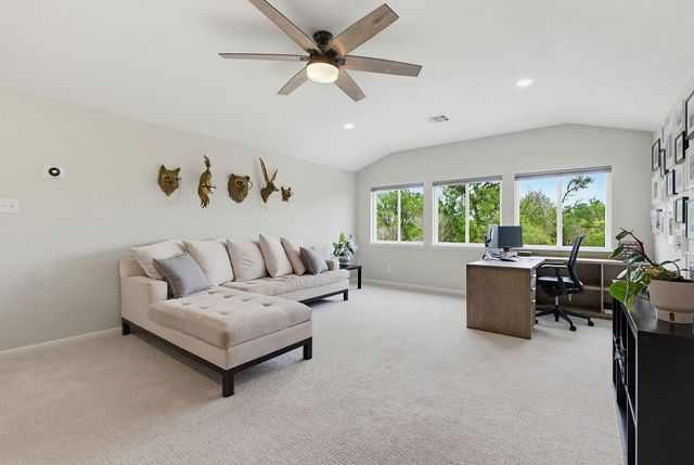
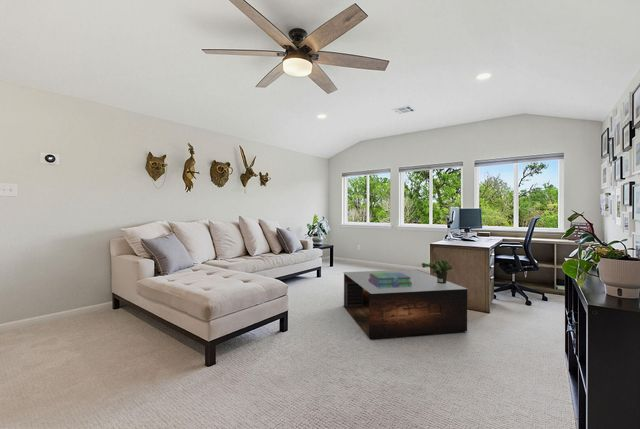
+ potted plant (436, 267)
+ coffee table (397, 298)
+ stack of books (389, 279)
